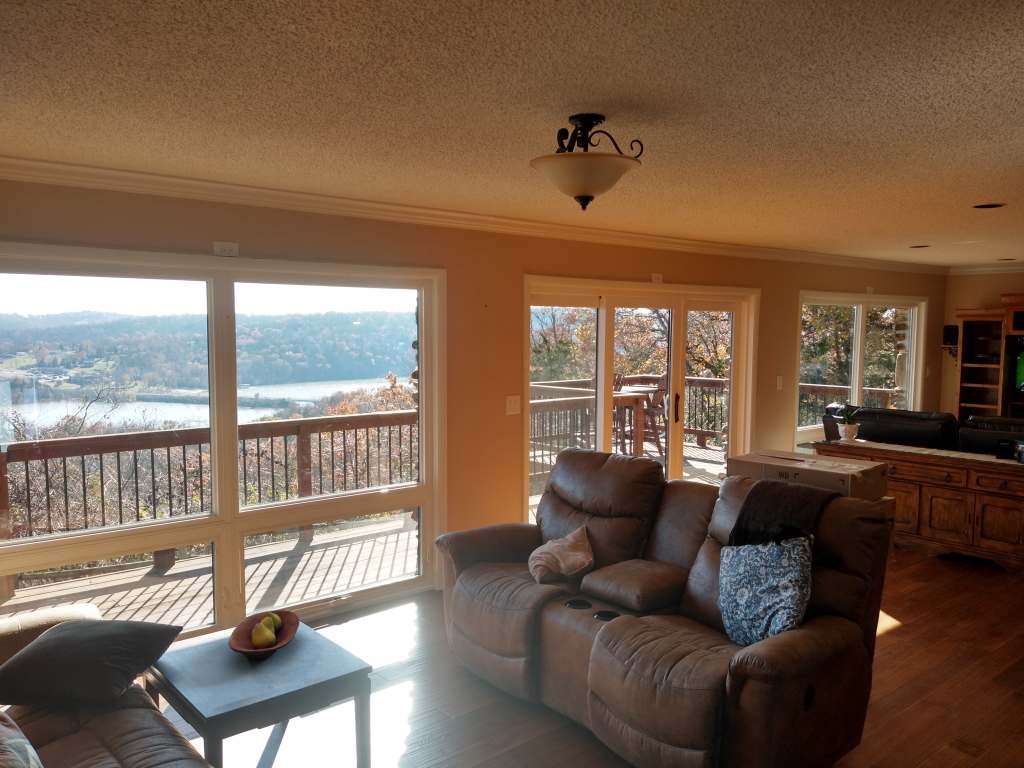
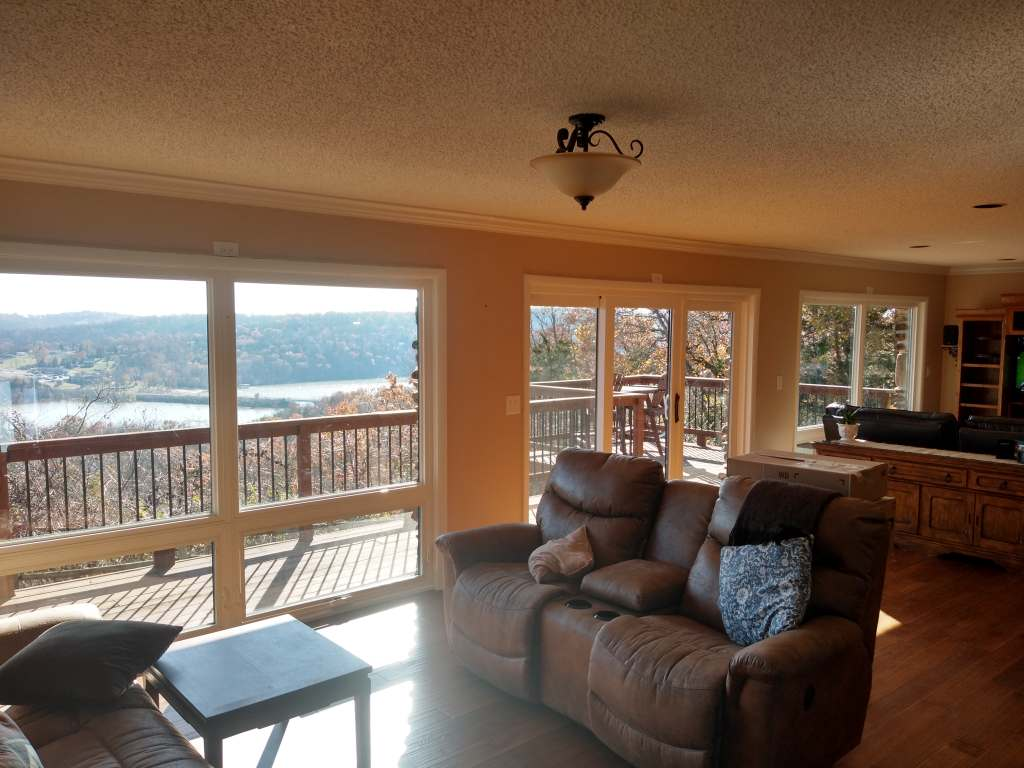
- fruit bowl (265, 631)
